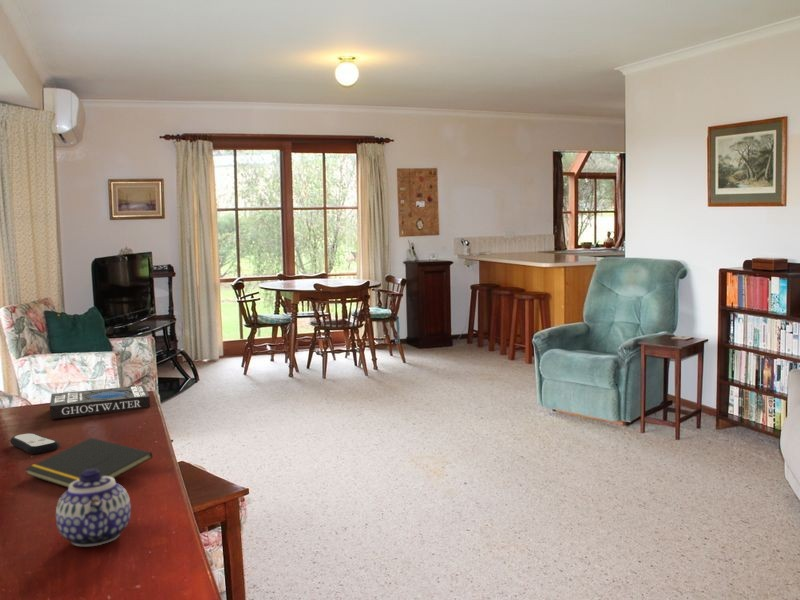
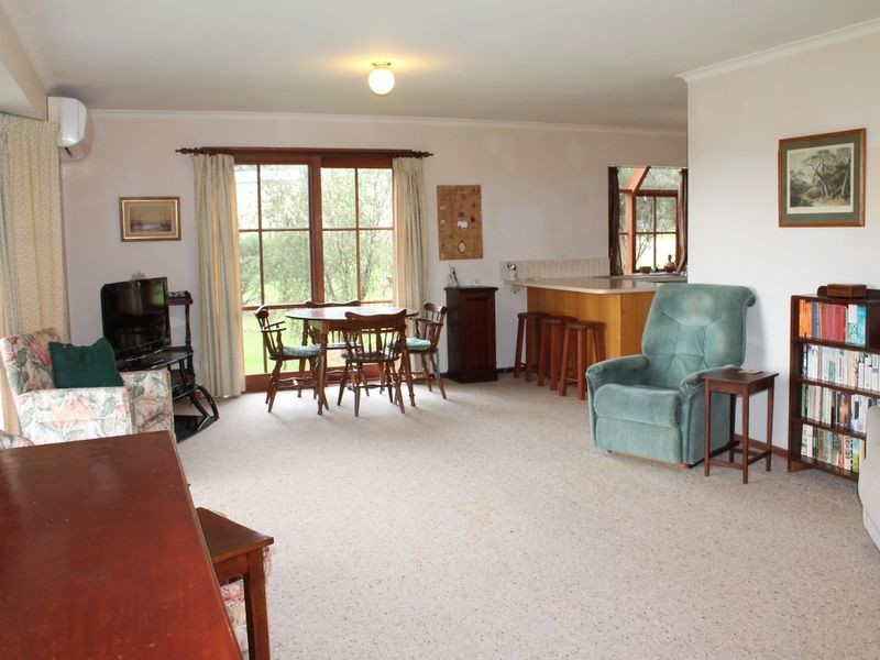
- teapot (93, 504)
- remote control (33, 442)
- book (100, 400)
- notepad (88, 463)
